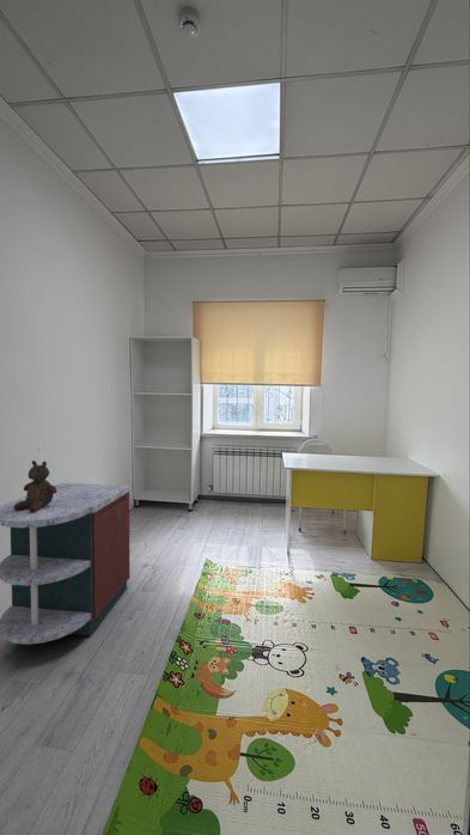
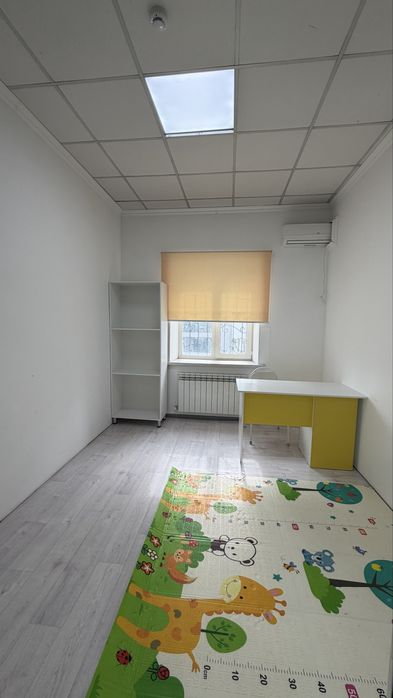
- stuffed bear (35, 484)
- storage cabinet (63, 560)
